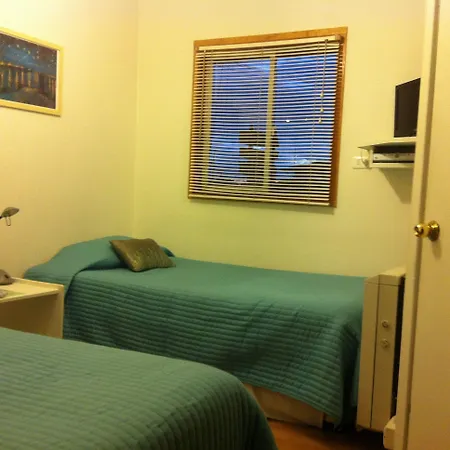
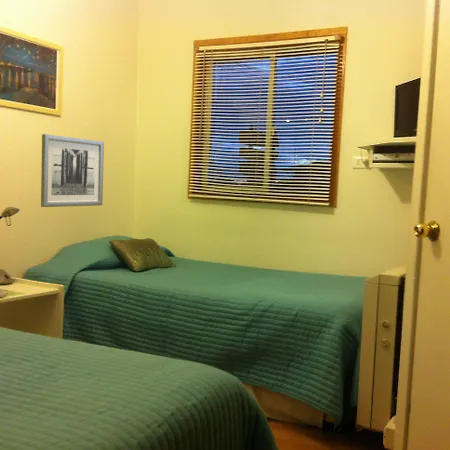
+ wall art (74, 172)
